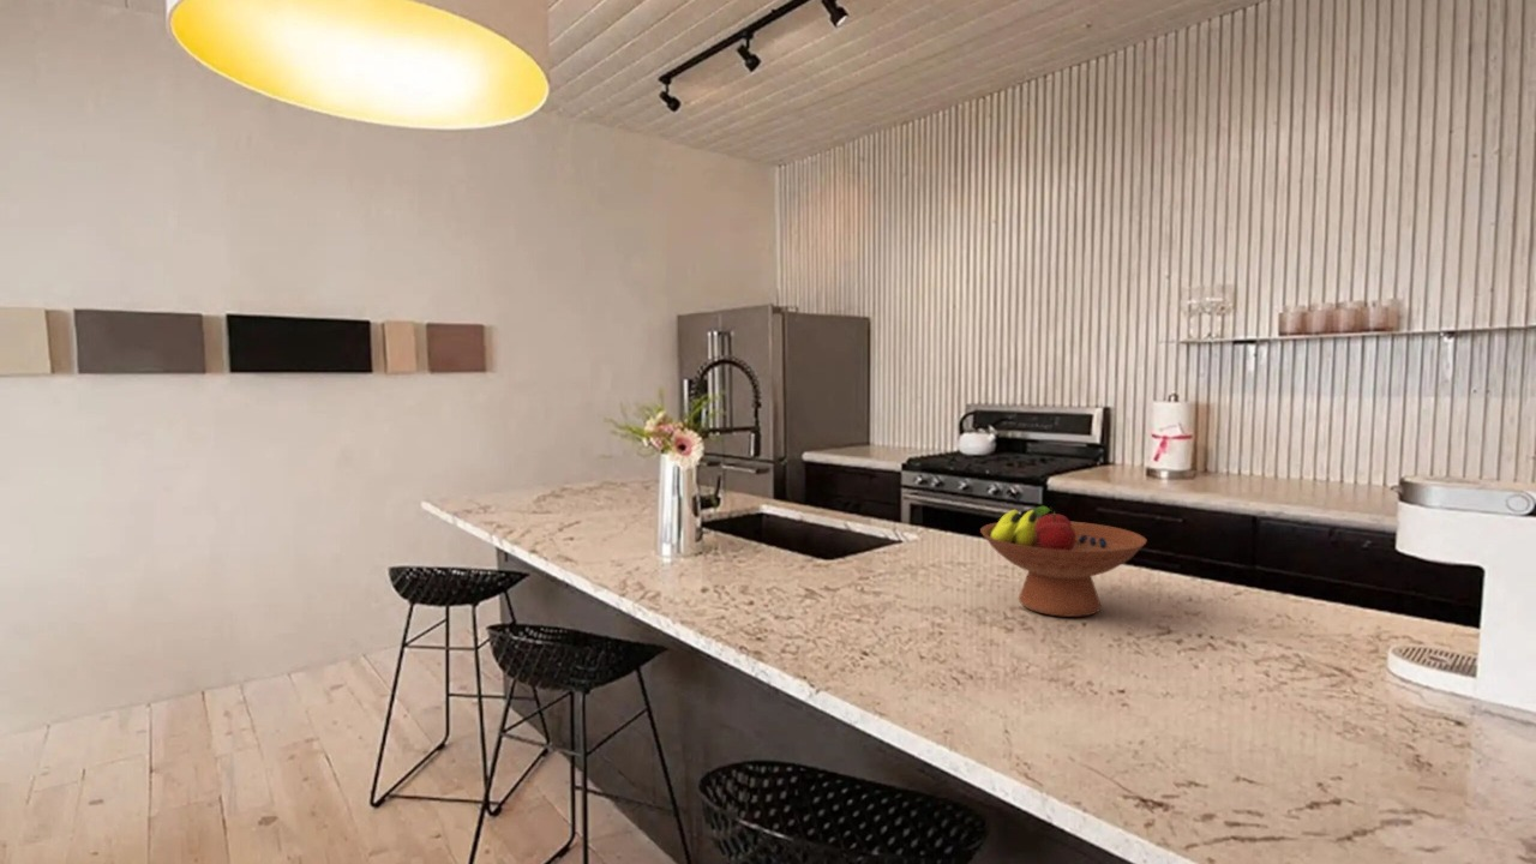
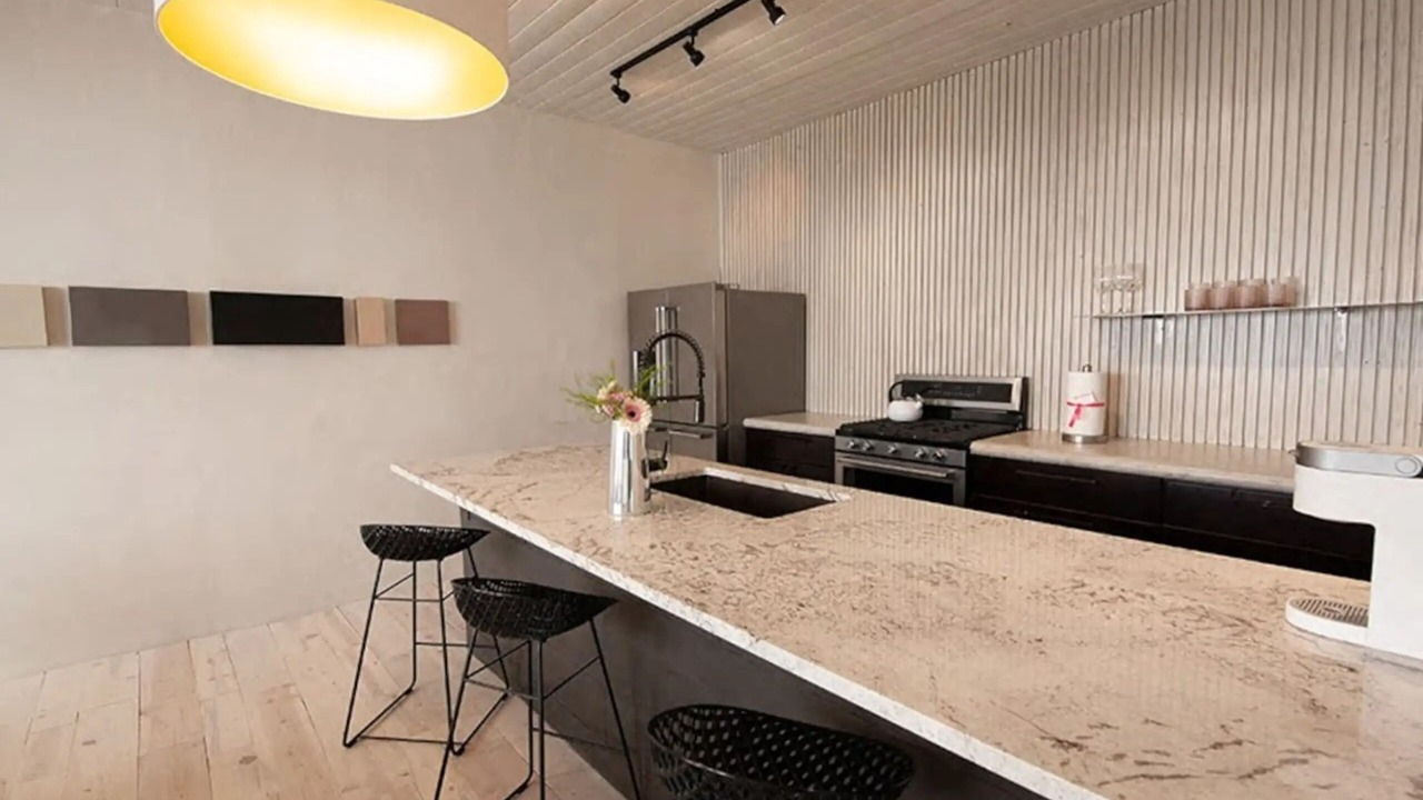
- fruit bowl (1060, 556)
